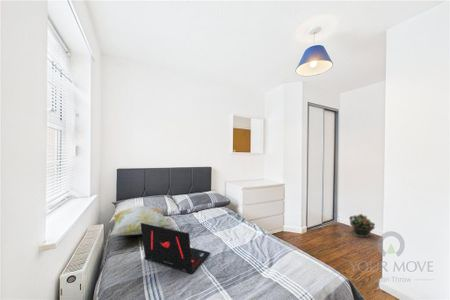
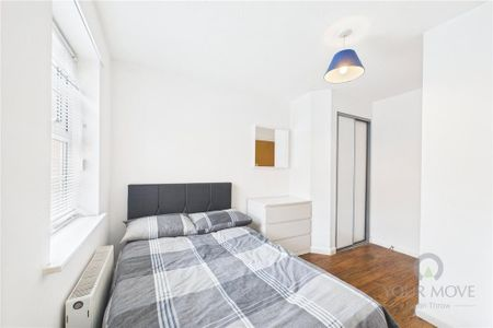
- decorative pillow (140, 219)
- potted plant (362, 224)
- laptop (176, 239)
